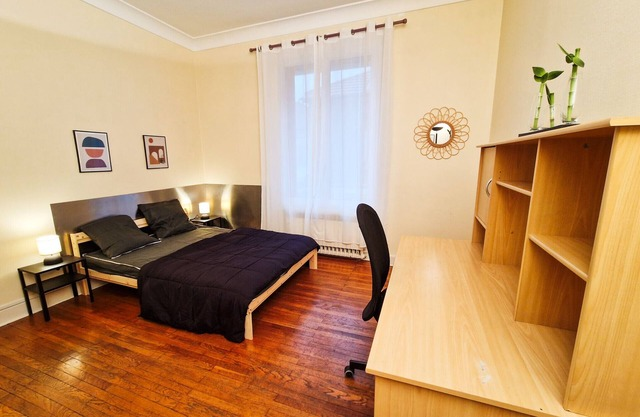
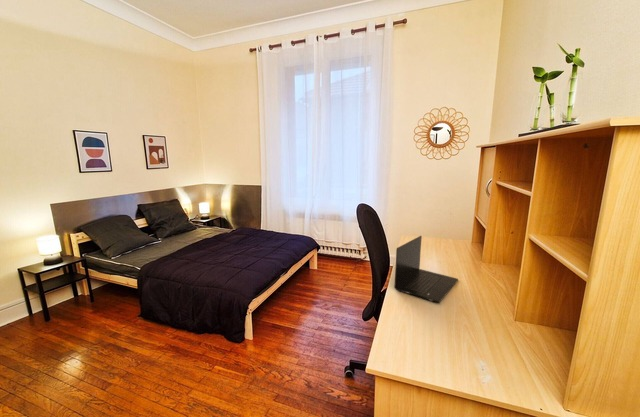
+ laptop (429, 271)
